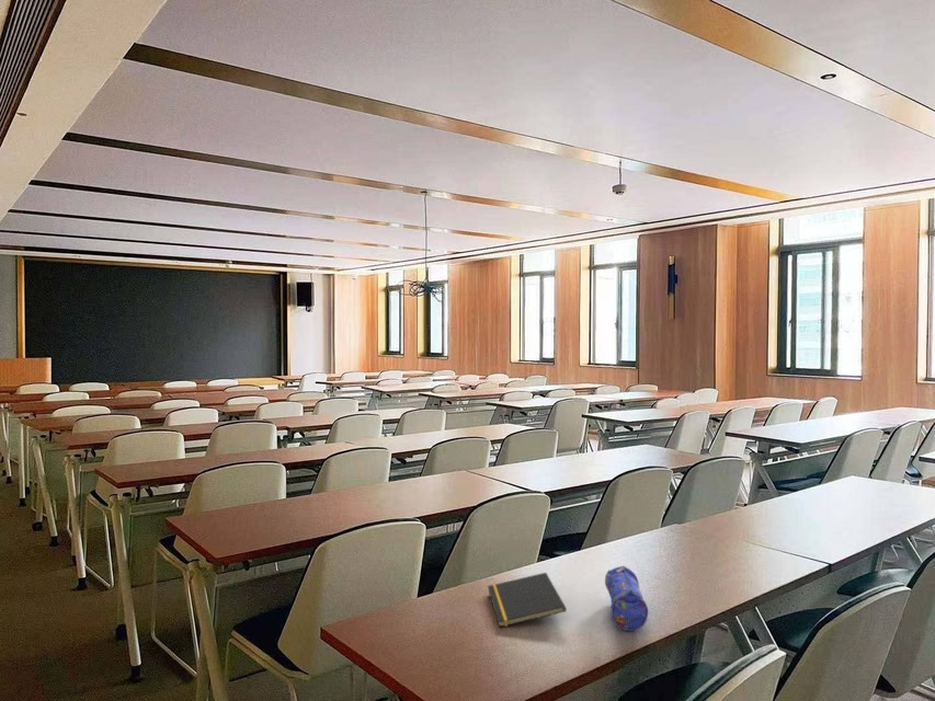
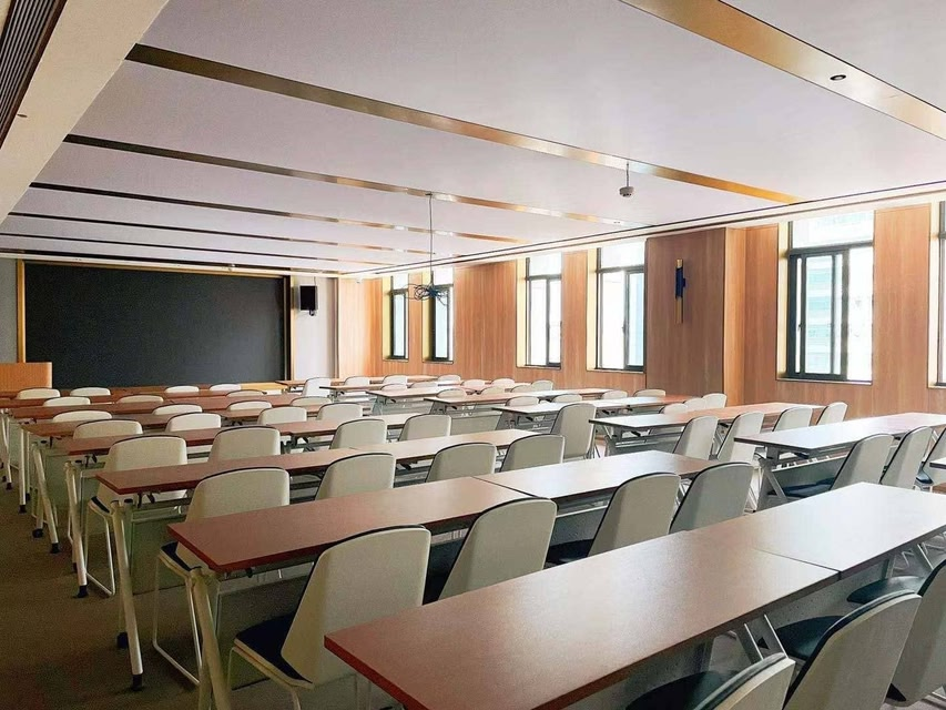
- notepad (524, 598)
- pencil case (625, 595)
